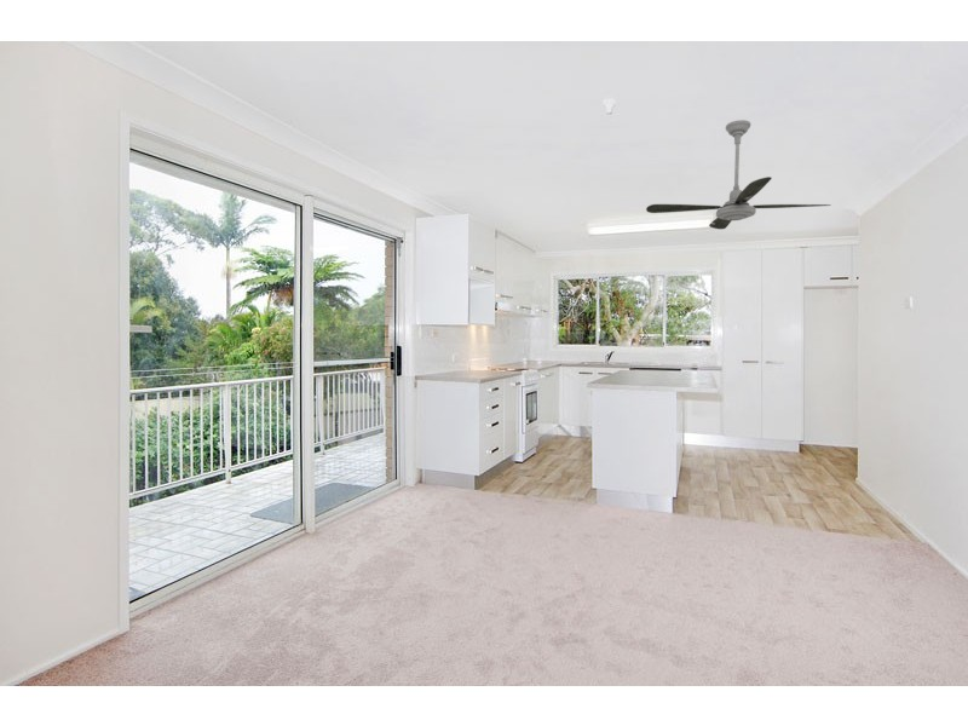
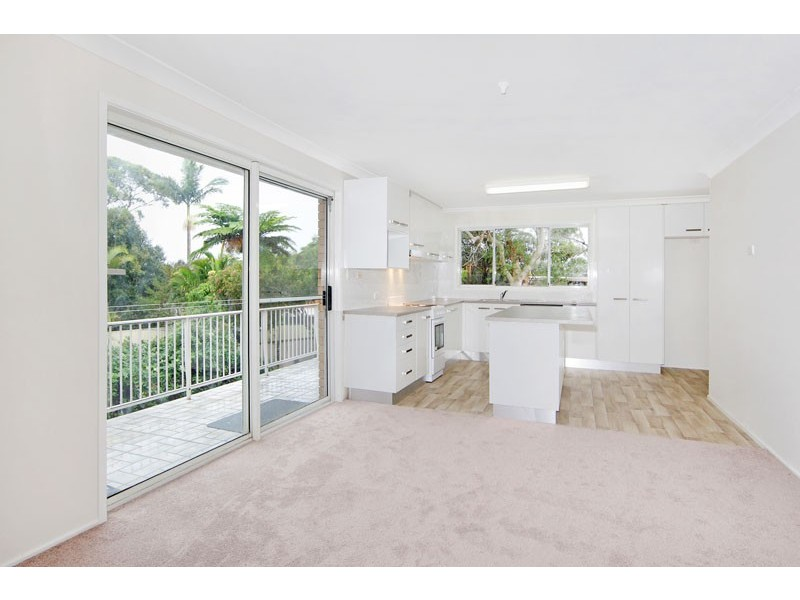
- ceiling fan (736, 169)
